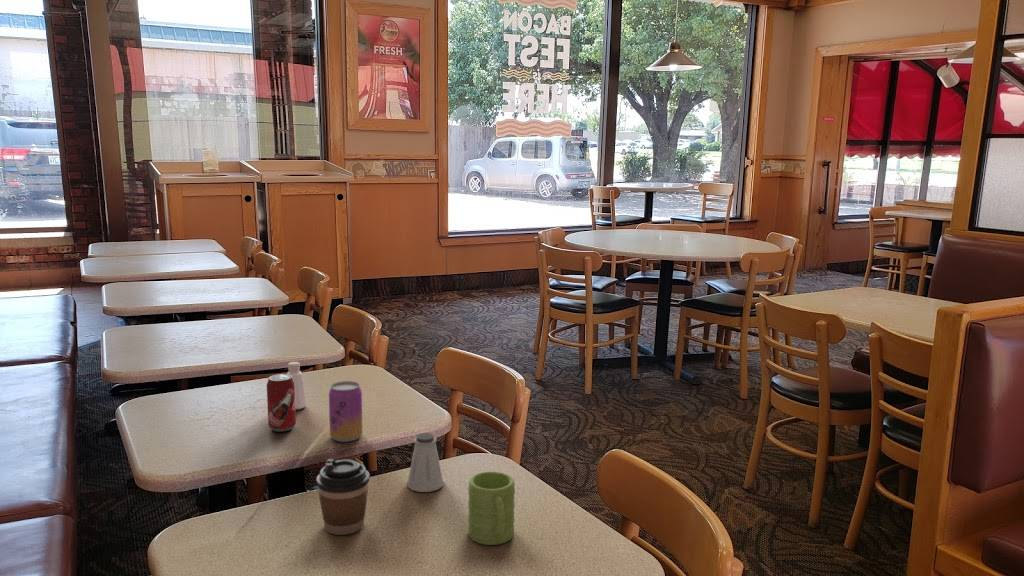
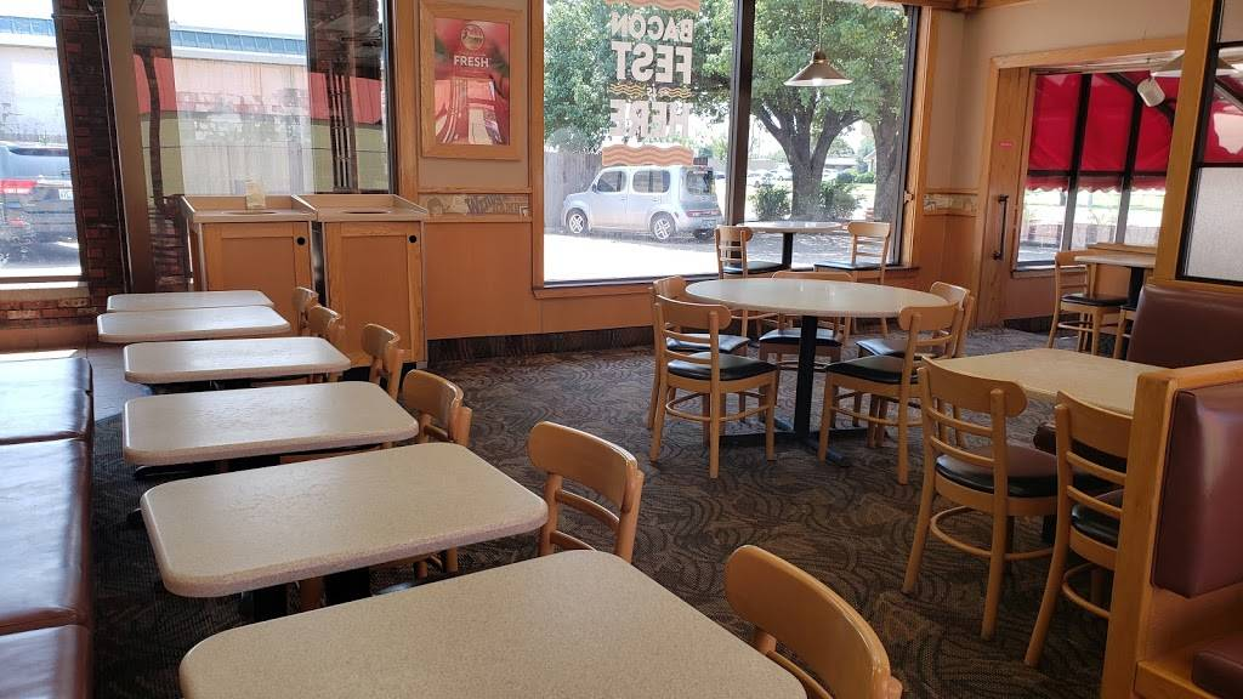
- soda can (281, 402)
- pepper shaker (295, 384)
- coffee cup (343, 493)
- mug (493, 512)
- saltshaker (425, 460)
- beverage can (345, 411)
